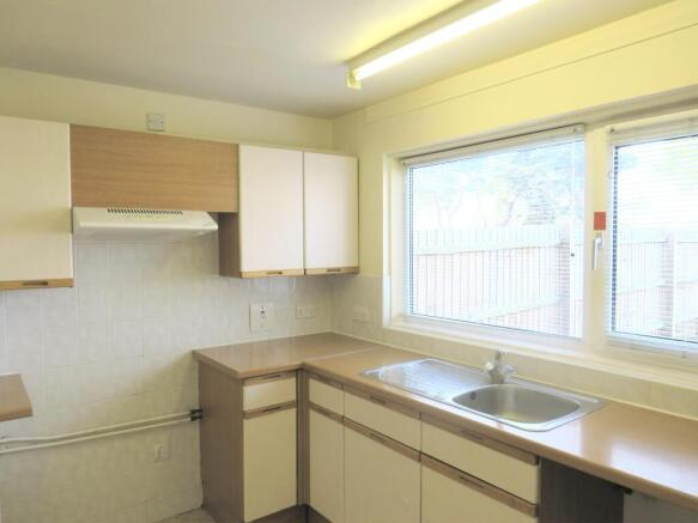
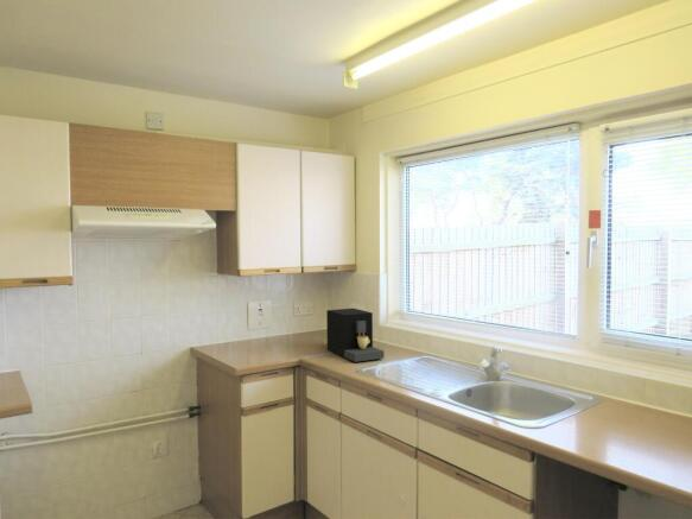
+ coffee maker (354, 333)
